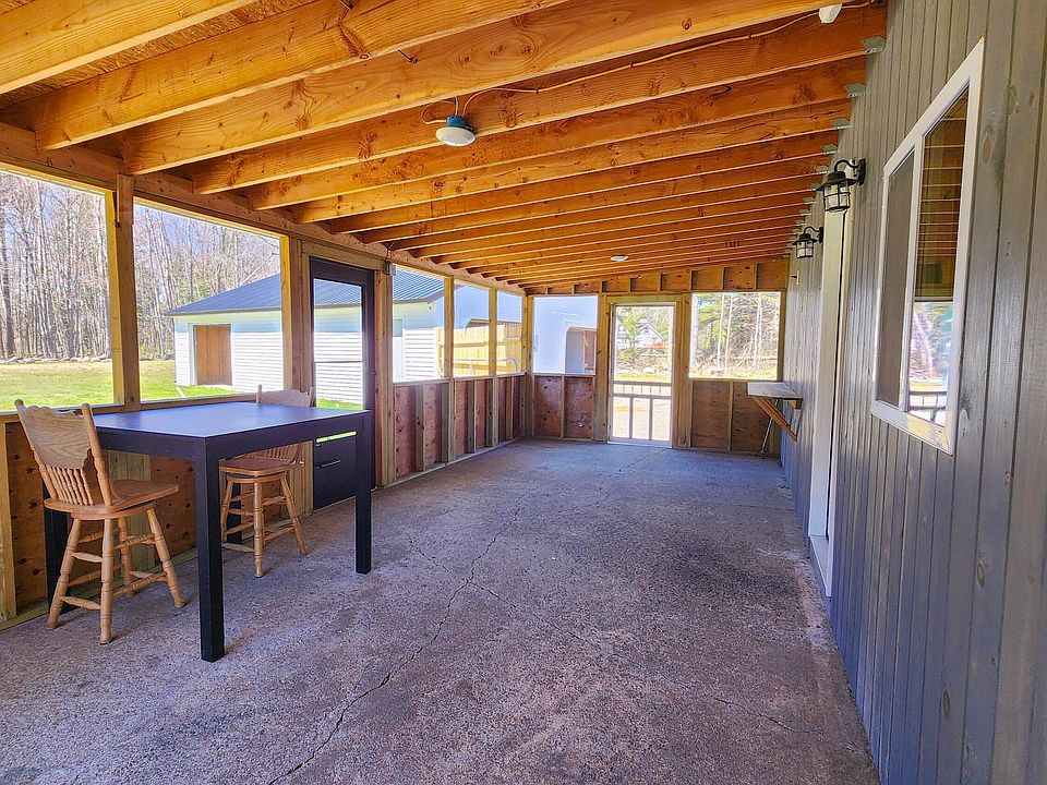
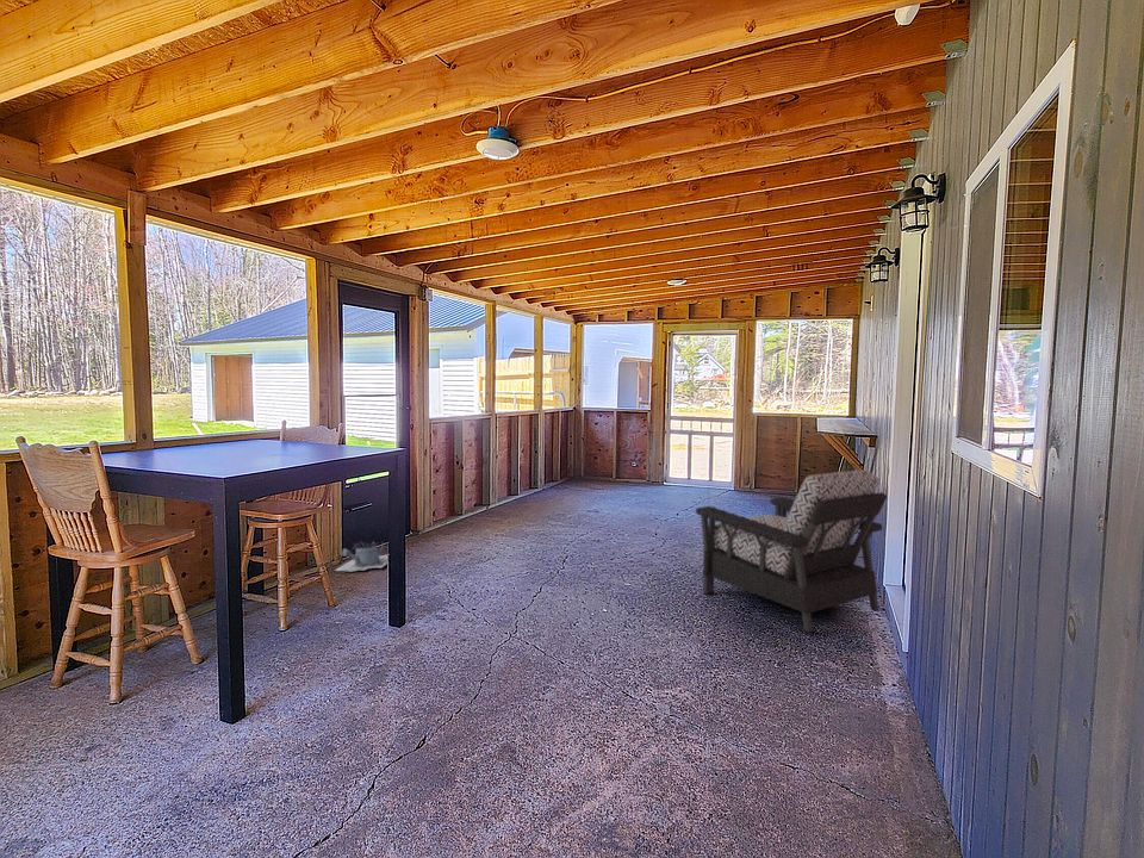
+ watering can (367, 552)
+ armchair (791, 534)
